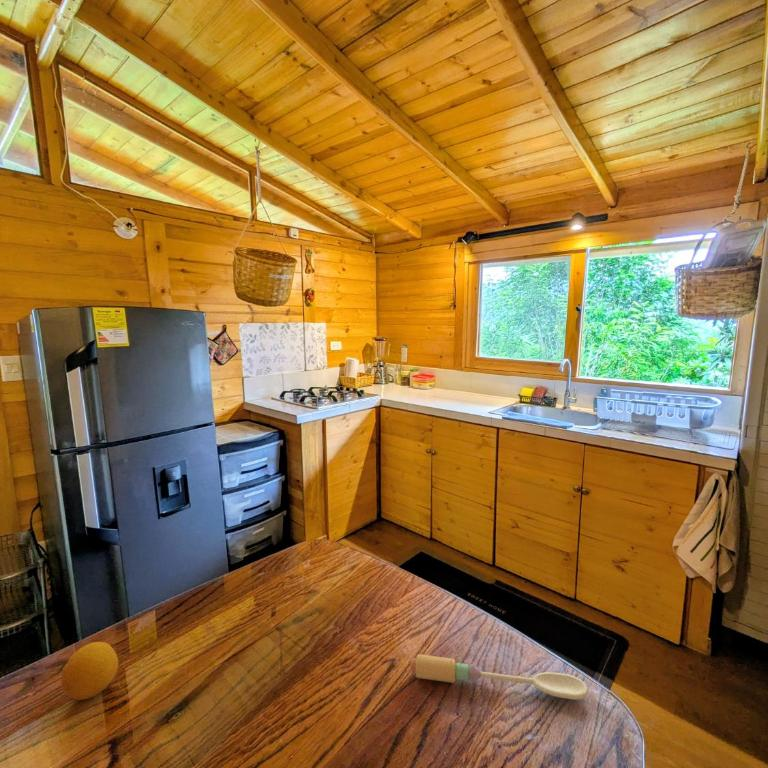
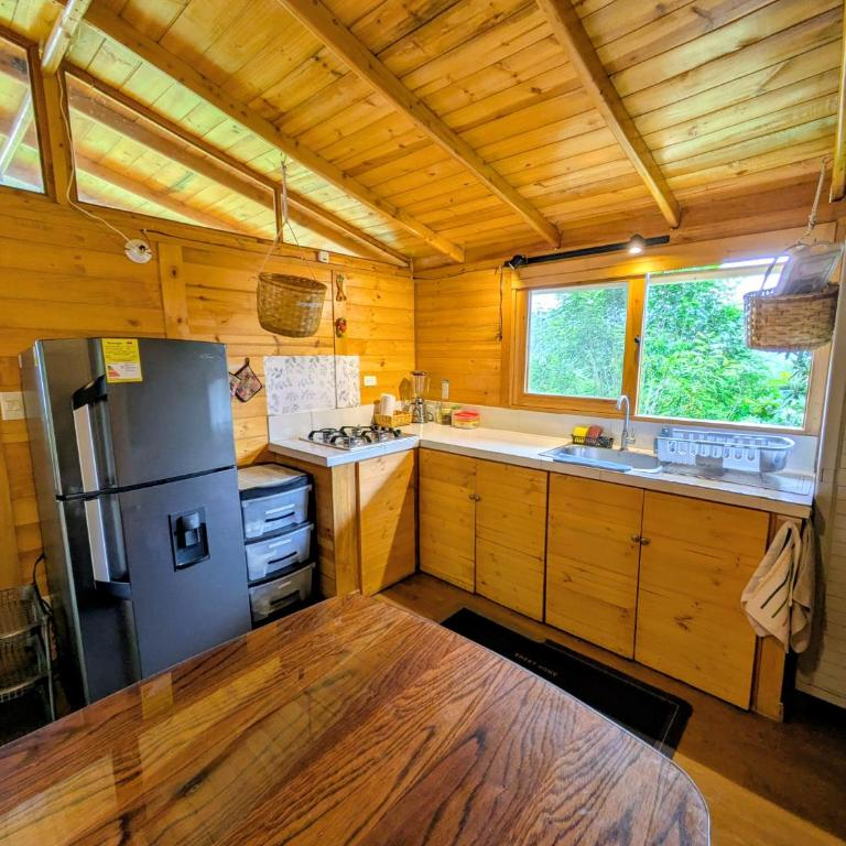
- fruit (90, 669)
- spoon (496, 674)
